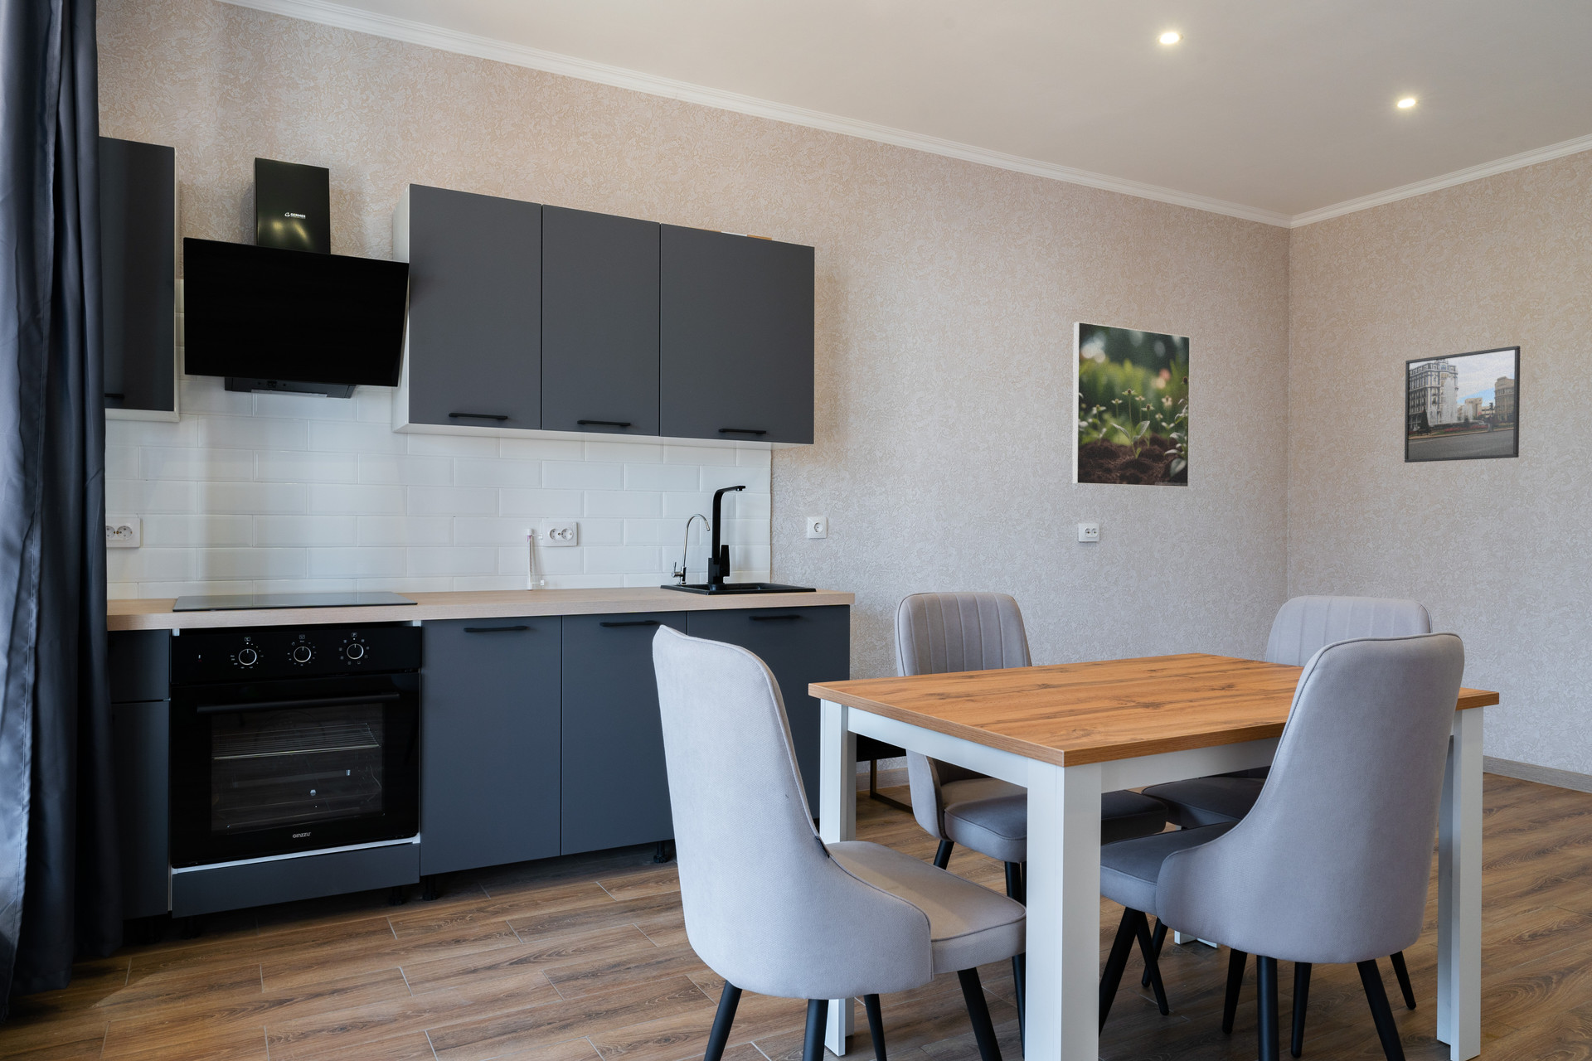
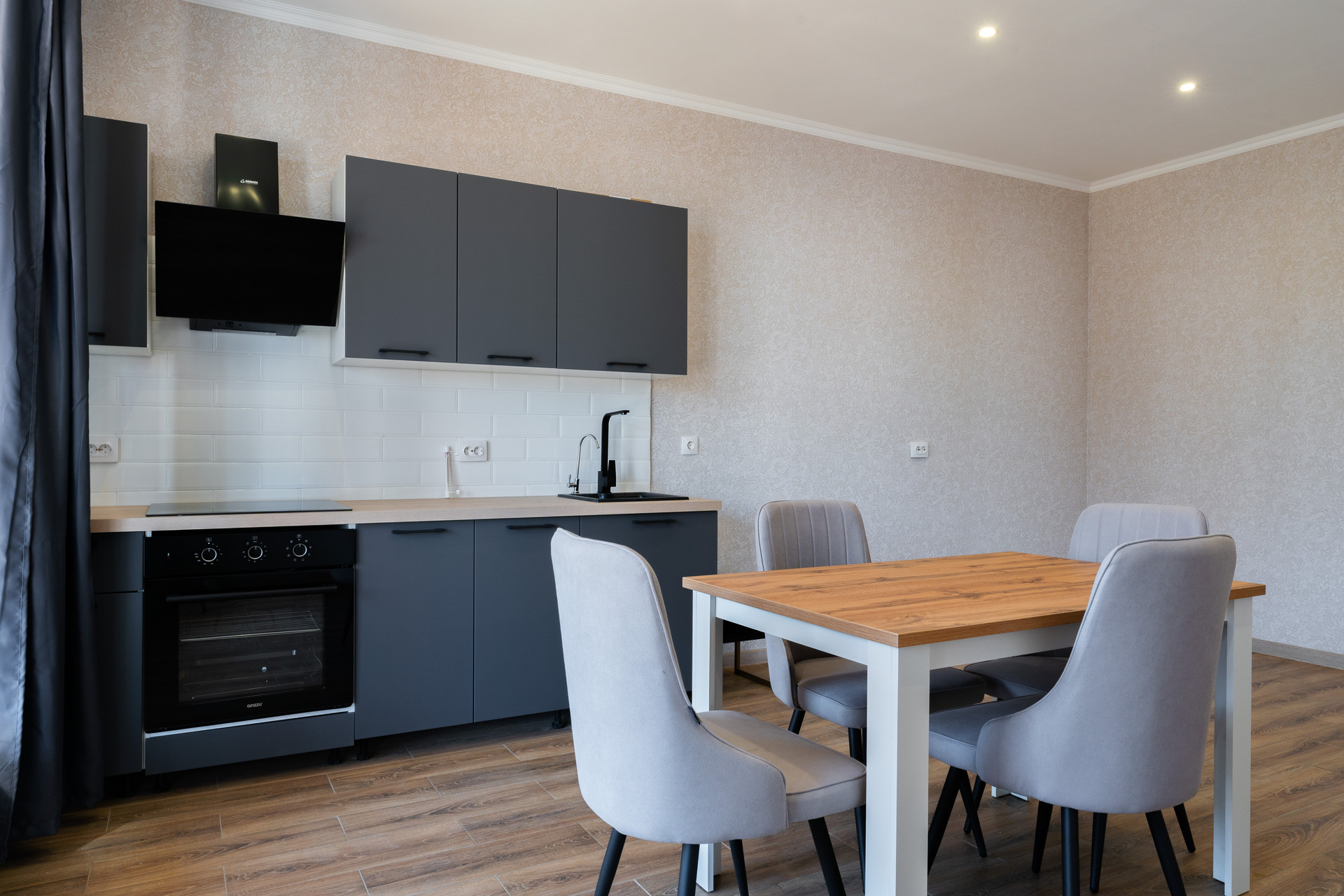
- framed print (1459, 406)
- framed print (1132, 407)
